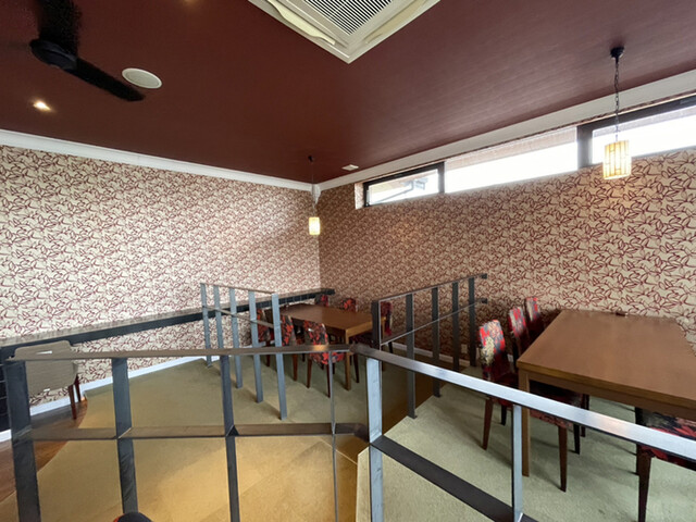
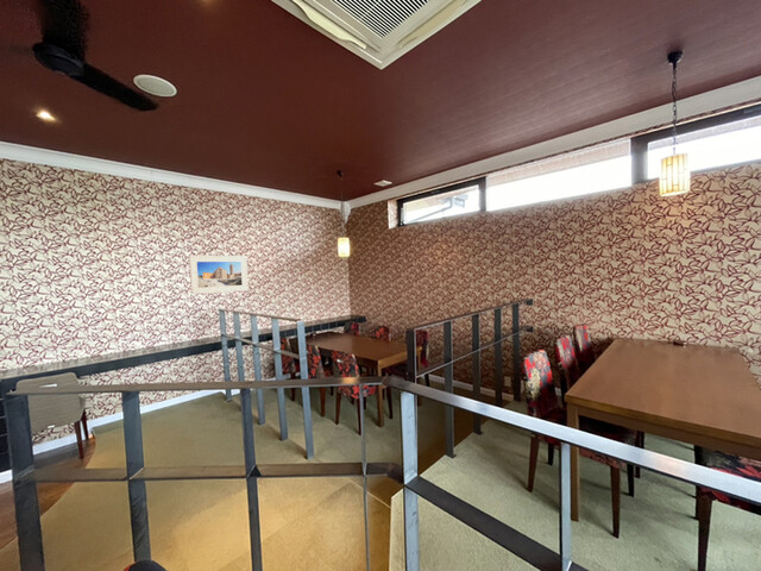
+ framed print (220, 274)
